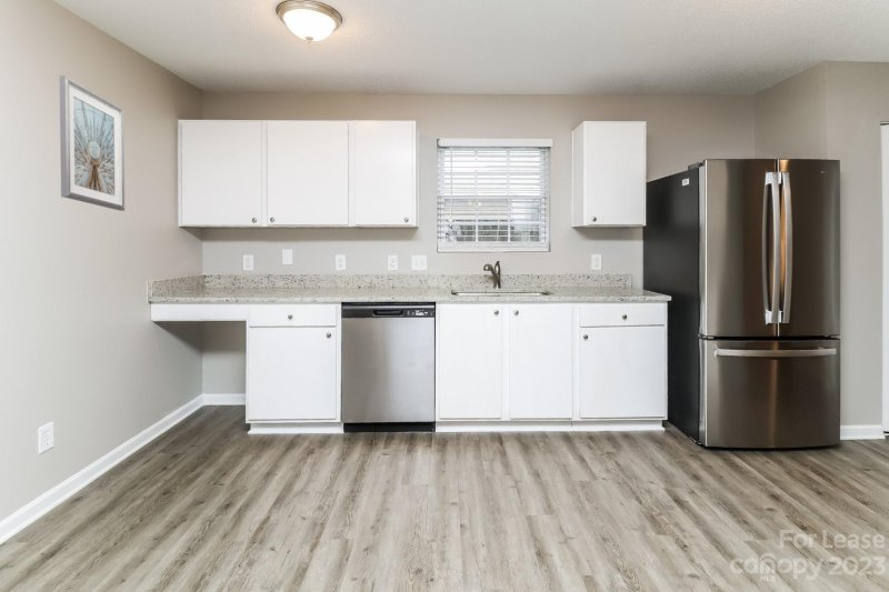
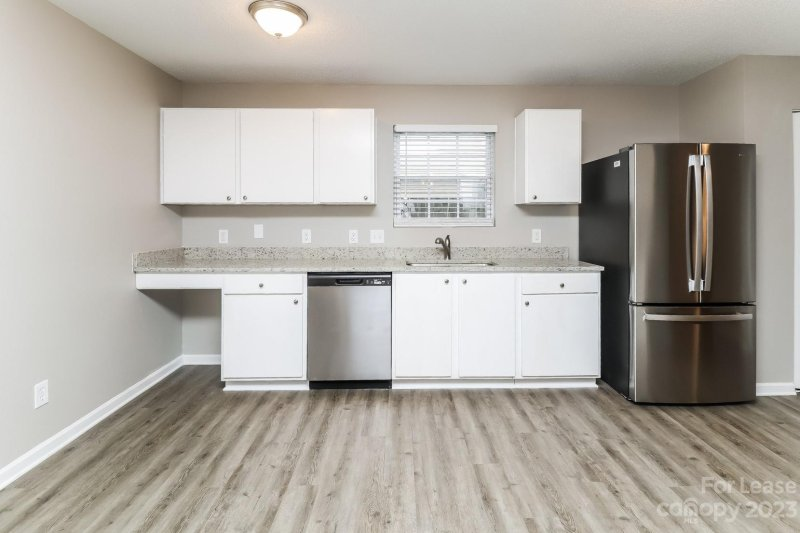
- picture frame (94, 149)
